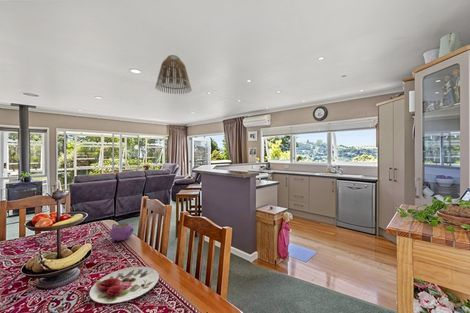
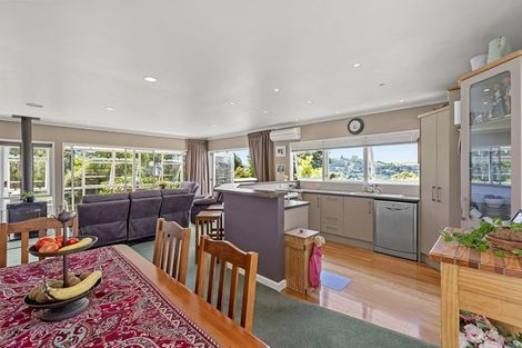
- lamp shade (174, 73)
- plate (126, 282)
- teapot (122, 232)
